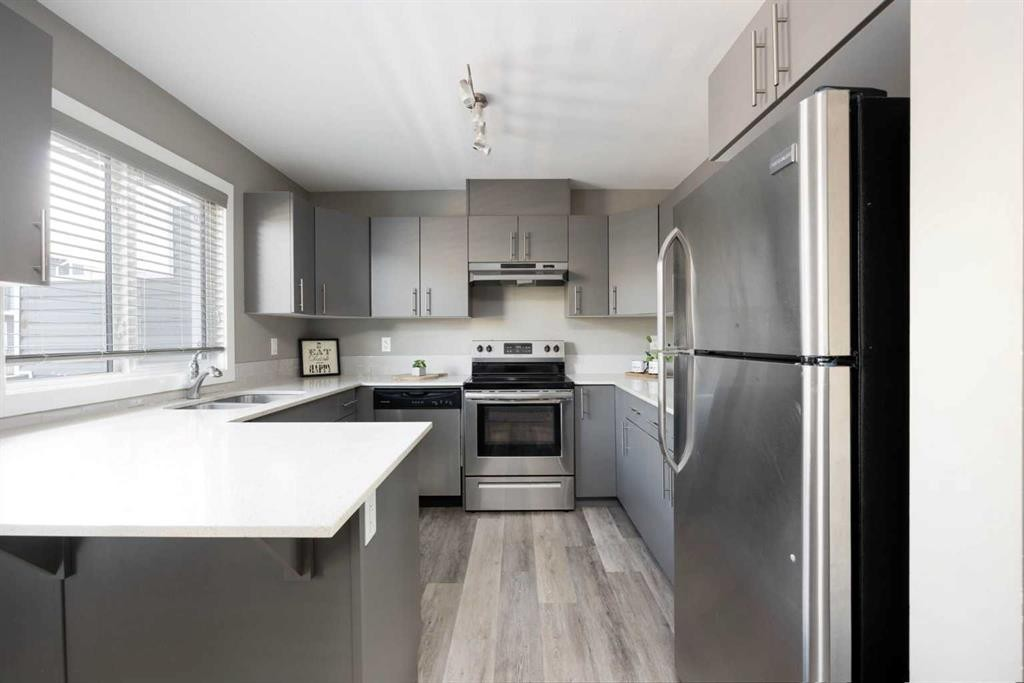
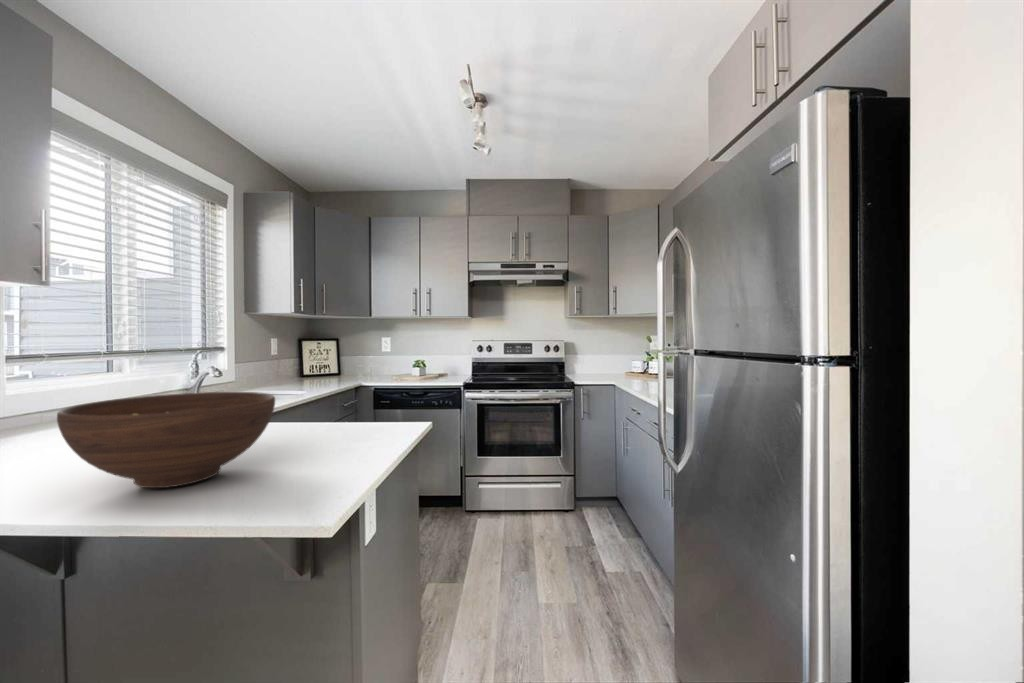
+ fruit bowl (179, 440)
